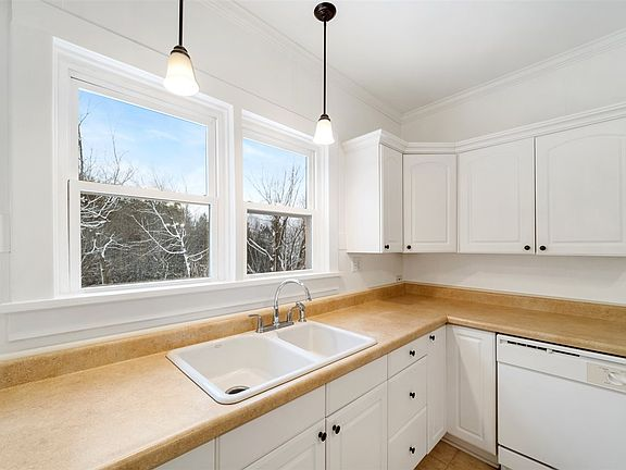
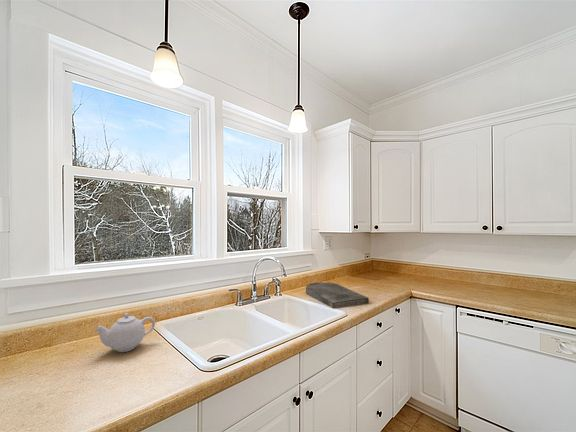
+ teapot (126, 330)
+ cutting board (331, 293)
